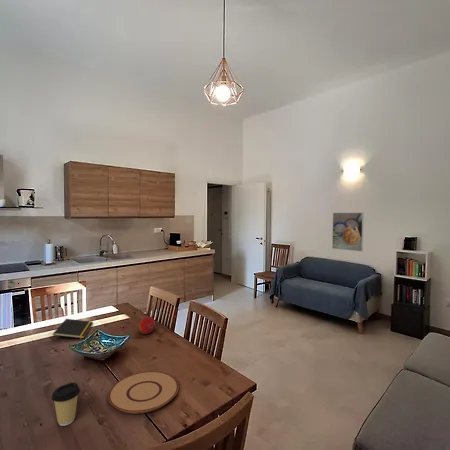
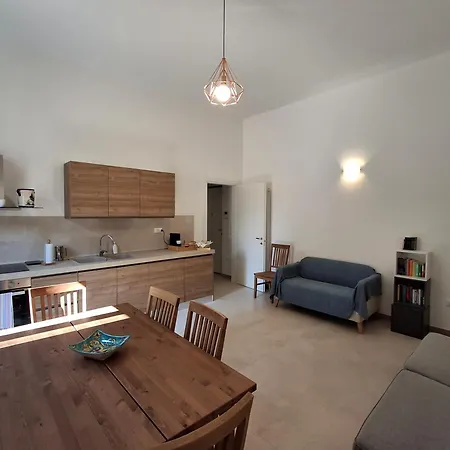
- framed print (347, 231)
- plate (144, 390)
- notepad (74, 328)
- coffee cup (66, 404)
- fruit (146, 324)
